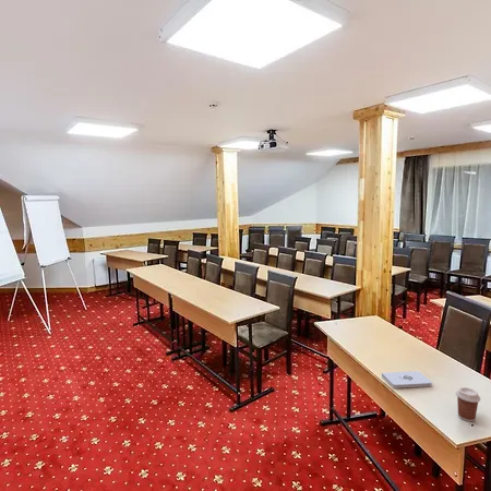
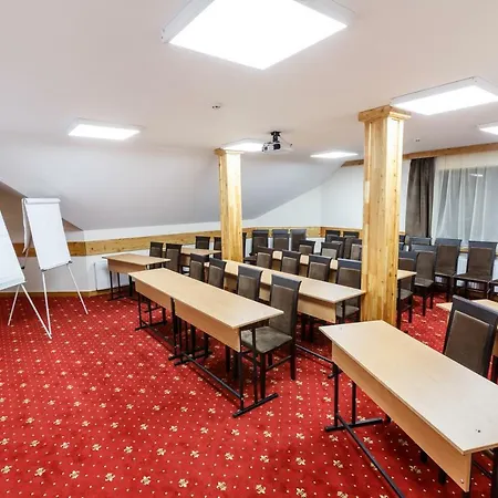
- coffee cup (467, 404)
- notepad (406, 379)
